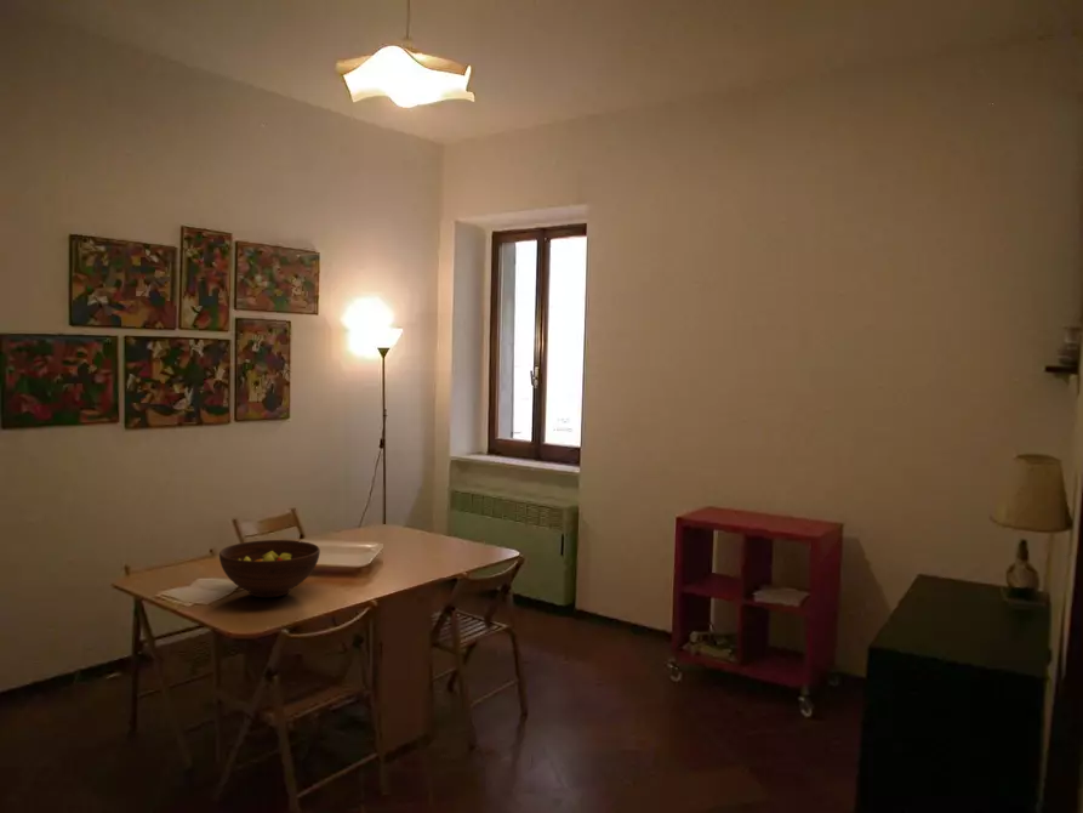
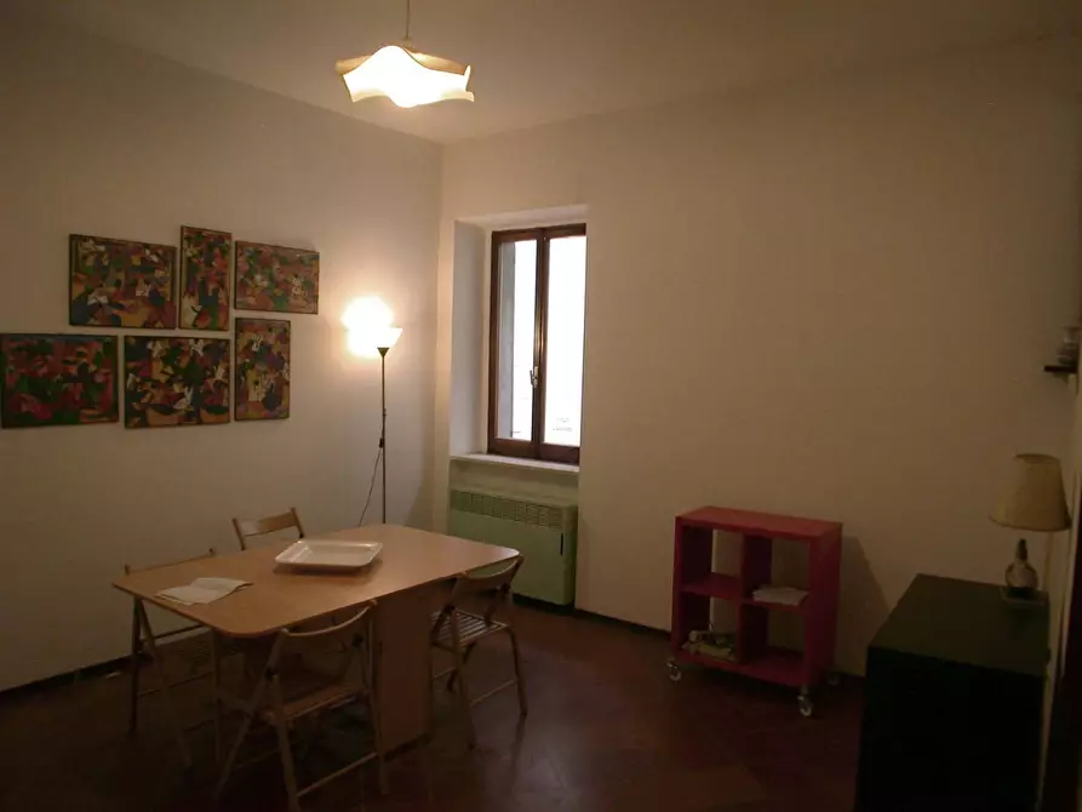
- fruit bowl (269, 572)
